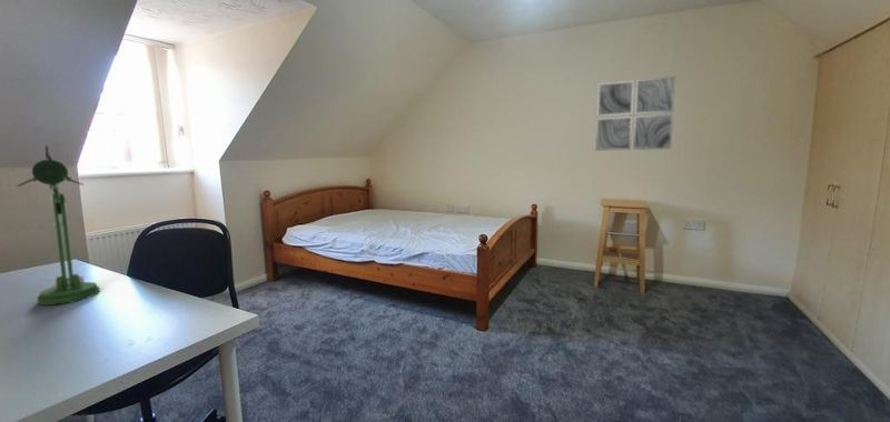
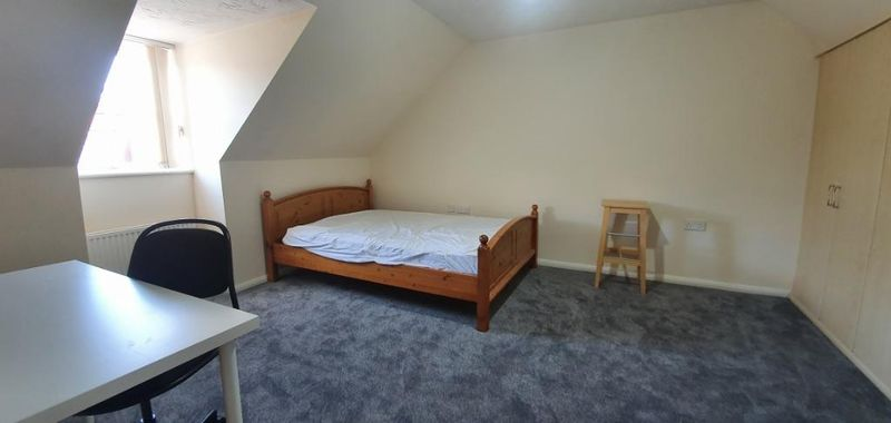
- desk lamp (59, 230)
- wall art (632, 113)
